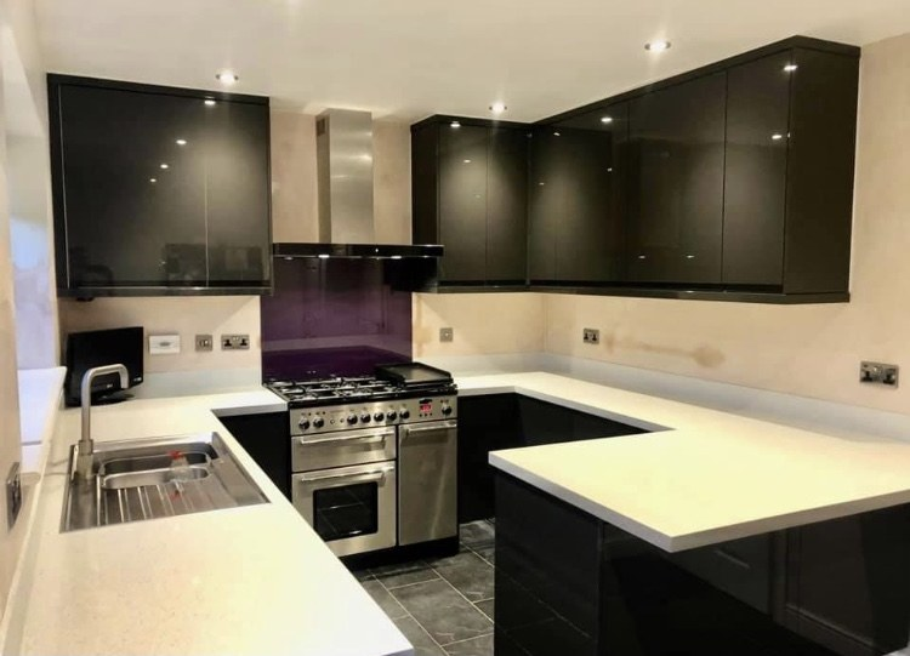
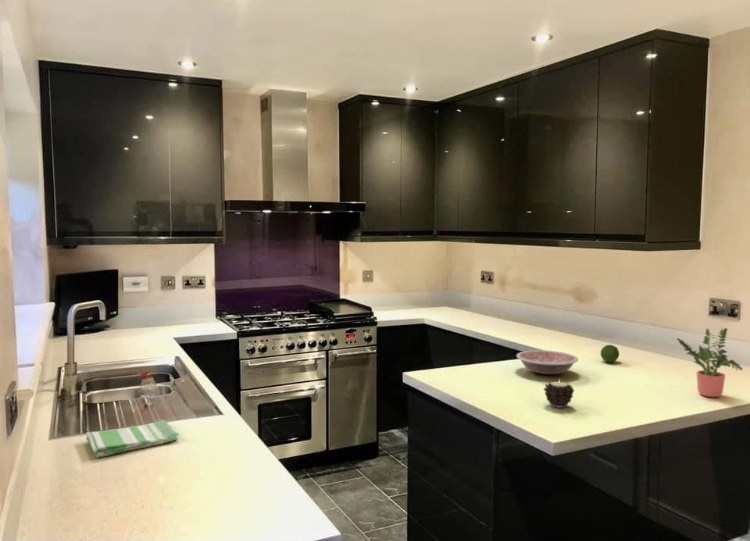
+ fruit (609, 353)
+ dish towel (132, 436)
+ candle (558, 392)
+ potted plant (712, 364)
+ bowl (546, 364)
